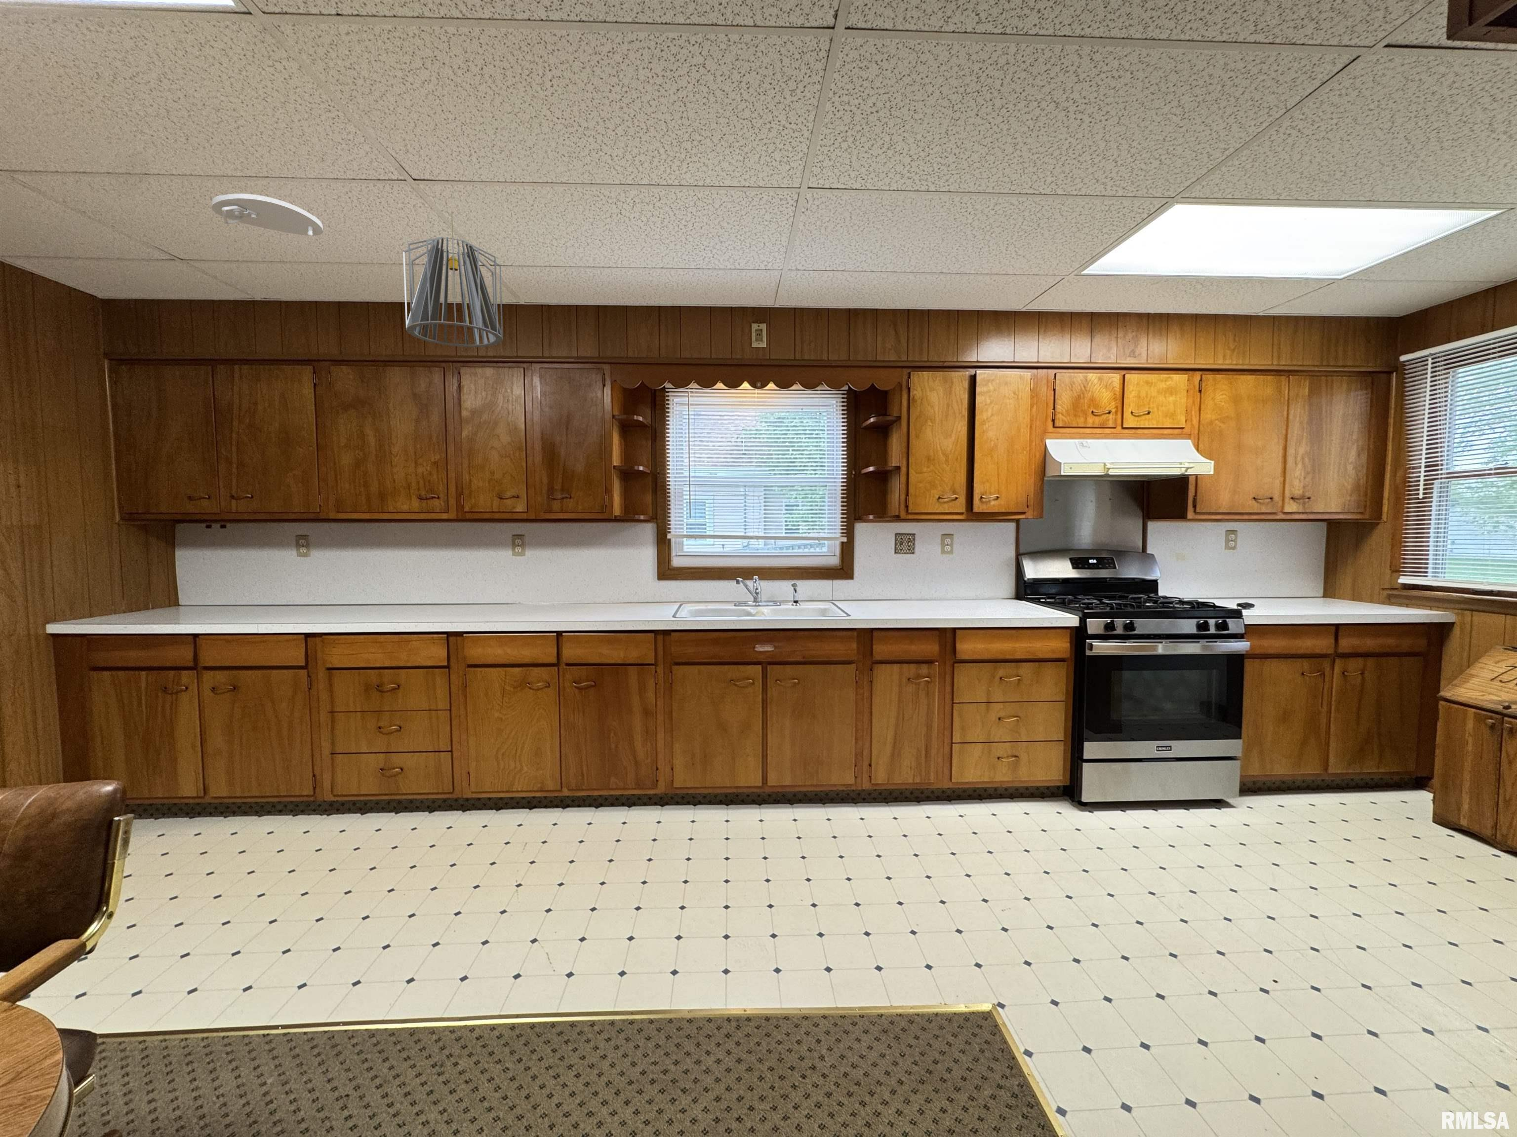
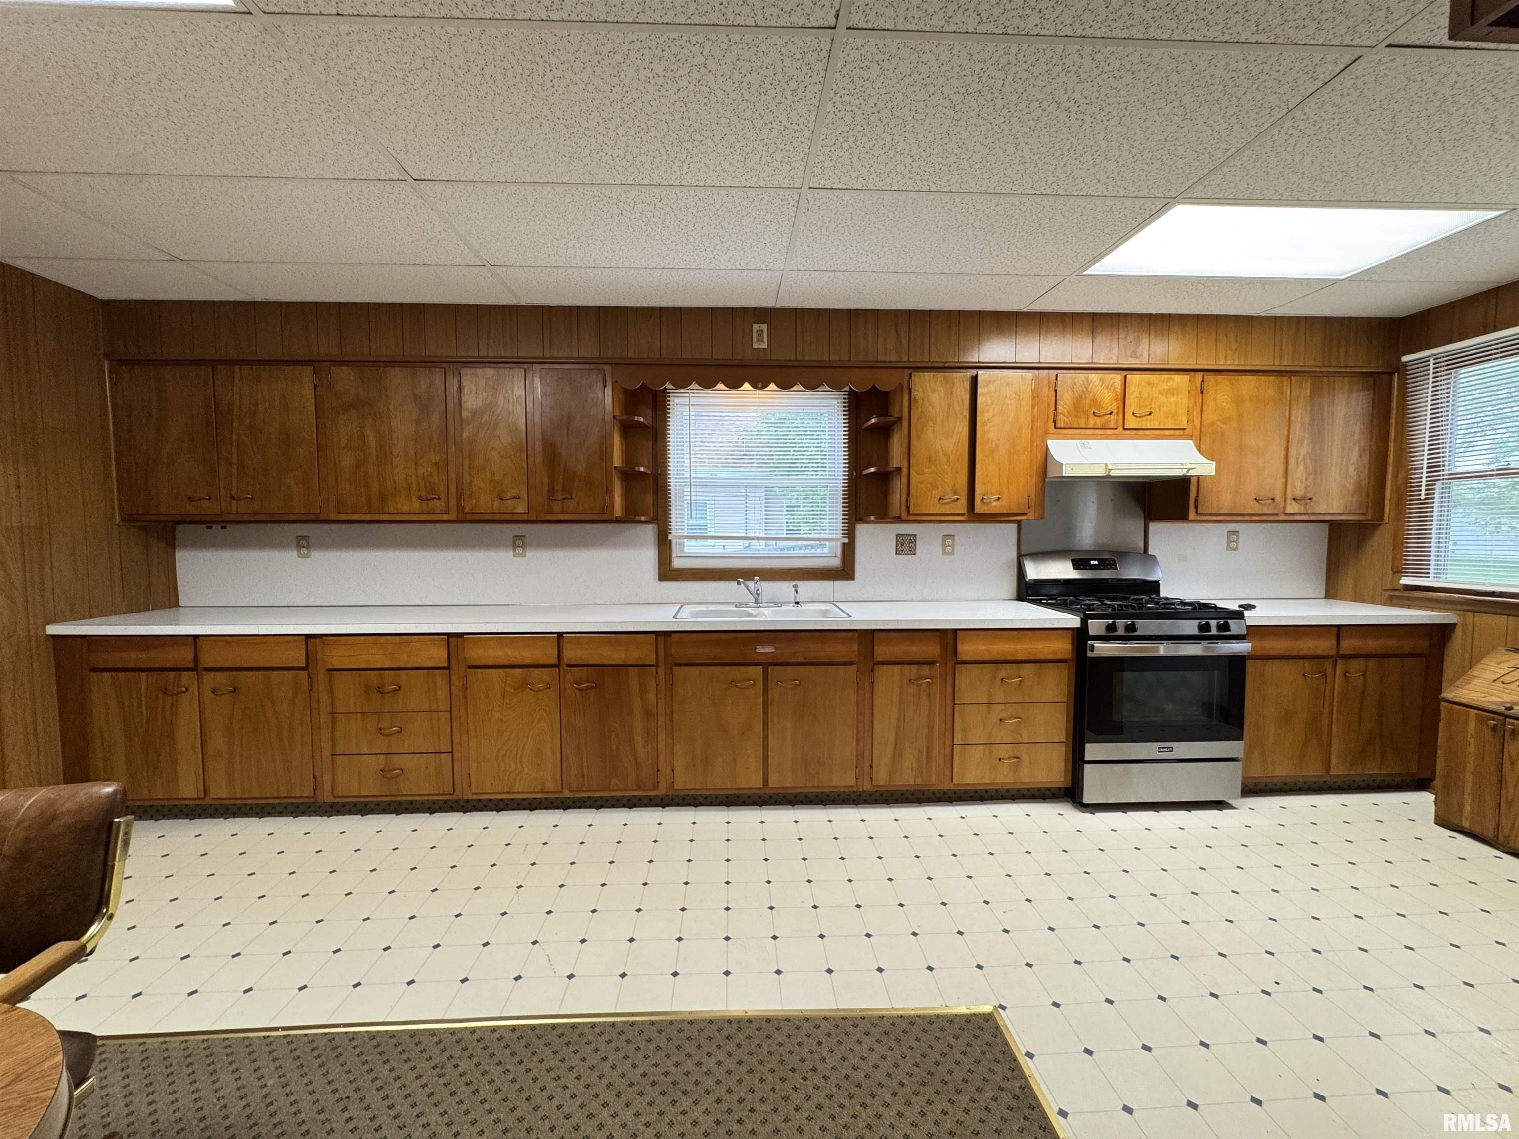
- smoke detector (269, 219)
- pendant light (454, 274)
